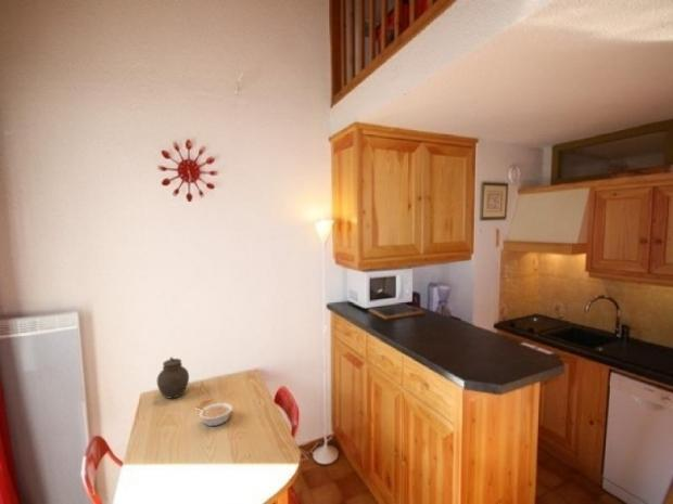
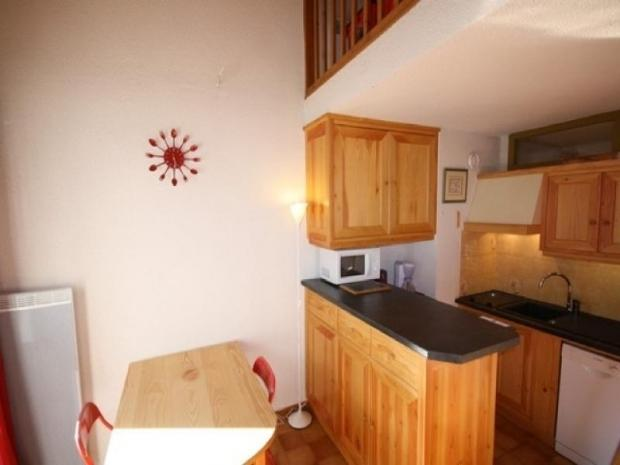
- legume (215, 414)
- jar (173, 376)
